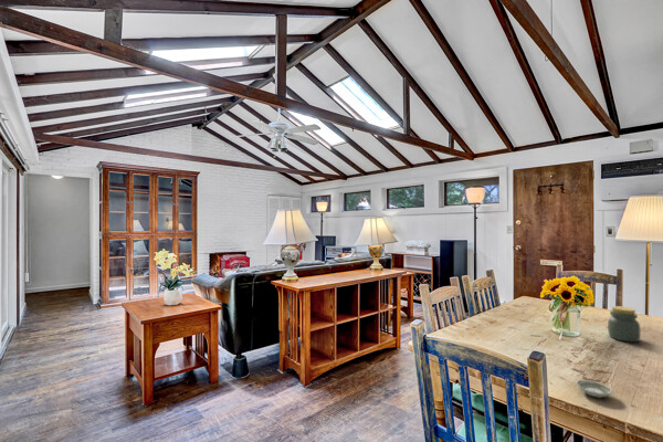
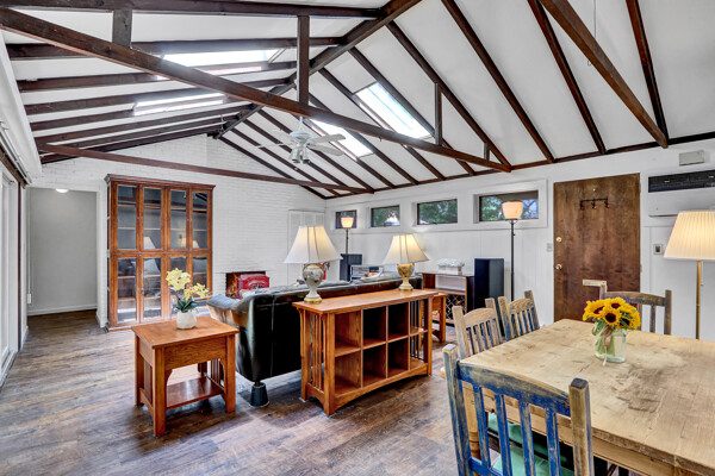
- jar (623, 323)
- saucer (593, 389)
